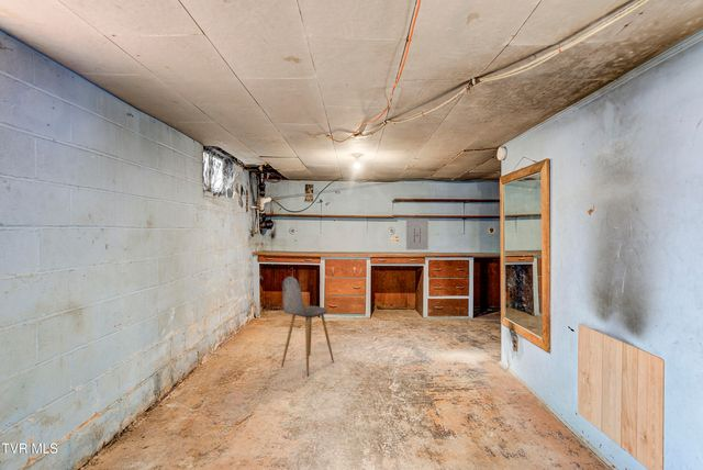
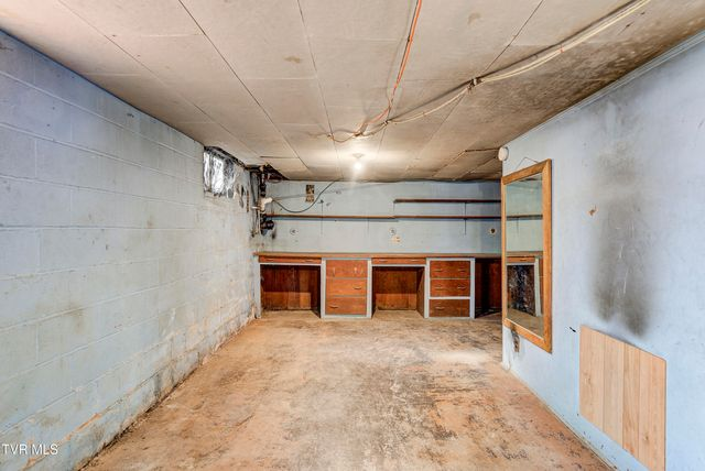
- wall art (416, 234)
- chair (308, 320)
